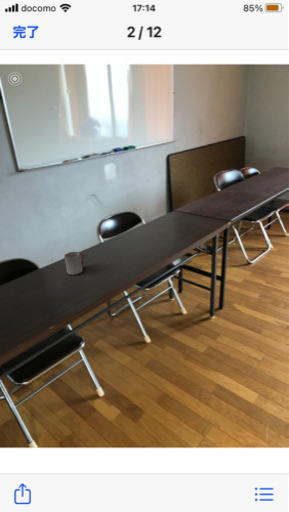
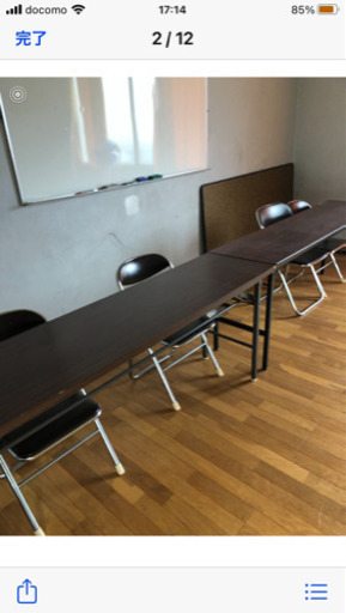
- cup (76, 261)
